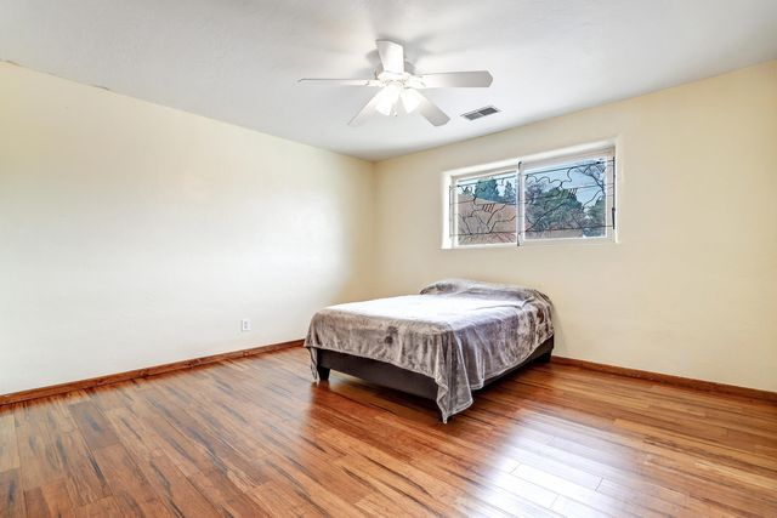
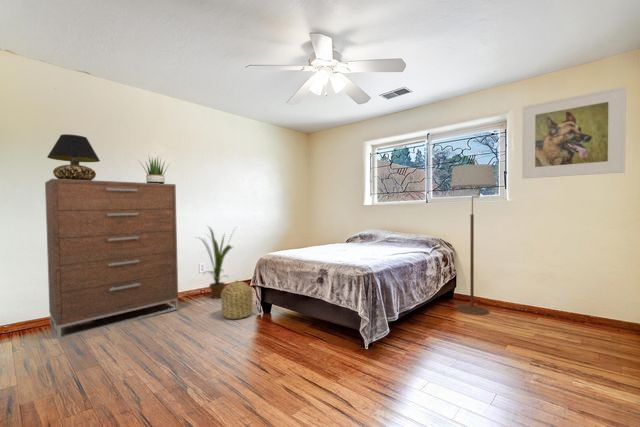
+ house plant (212, 261)
+ basket (237, 297)
+ dresser (116, 250)
+ floor lamp (473, 234)
+ table lamp (74, 159)
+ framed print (569, 136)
+ potted plant (155, 169)
